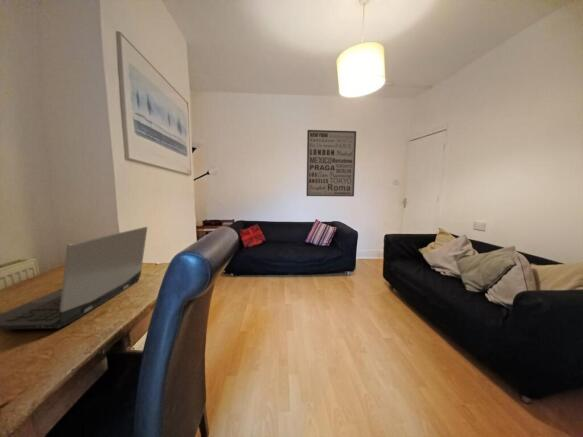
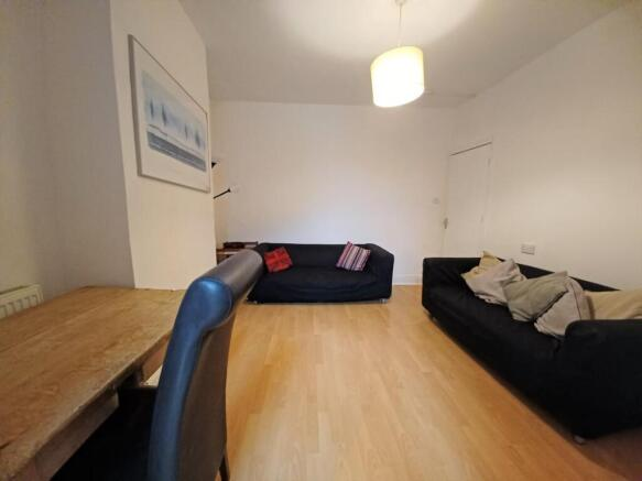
- laptop computer (79, 267)
- wall art (331, 164)
